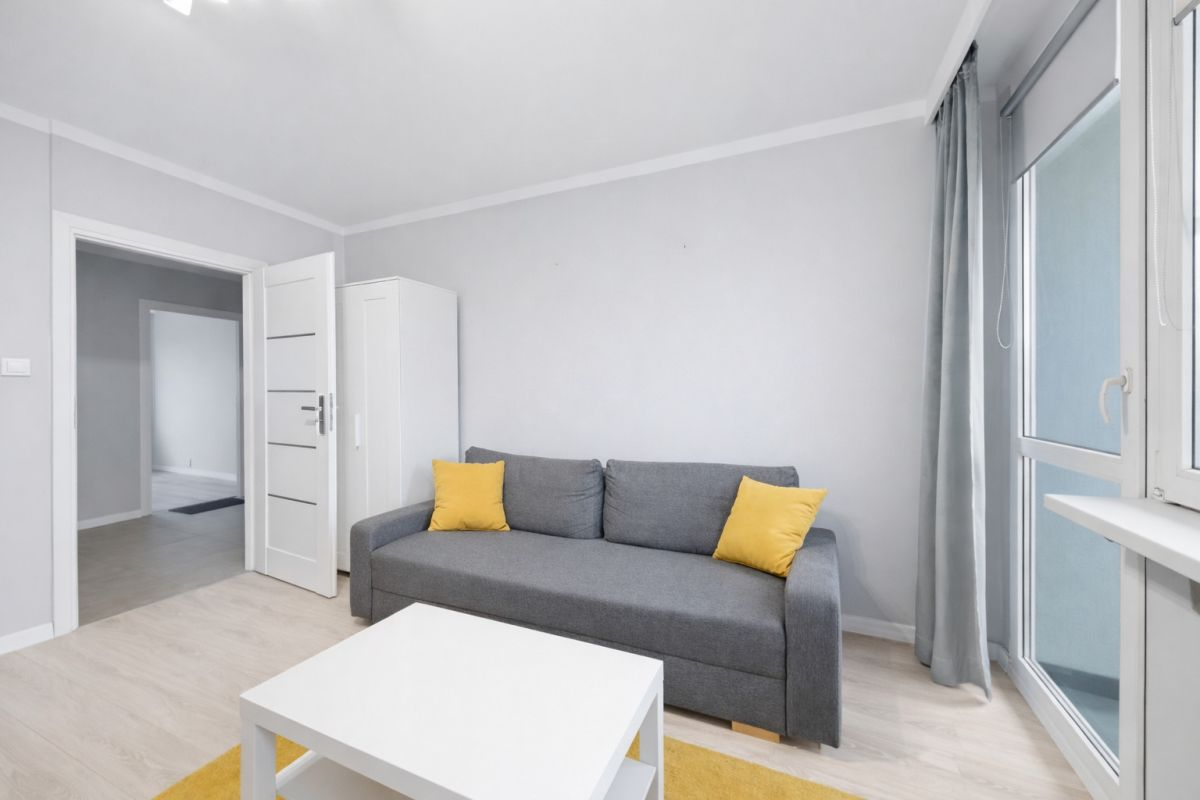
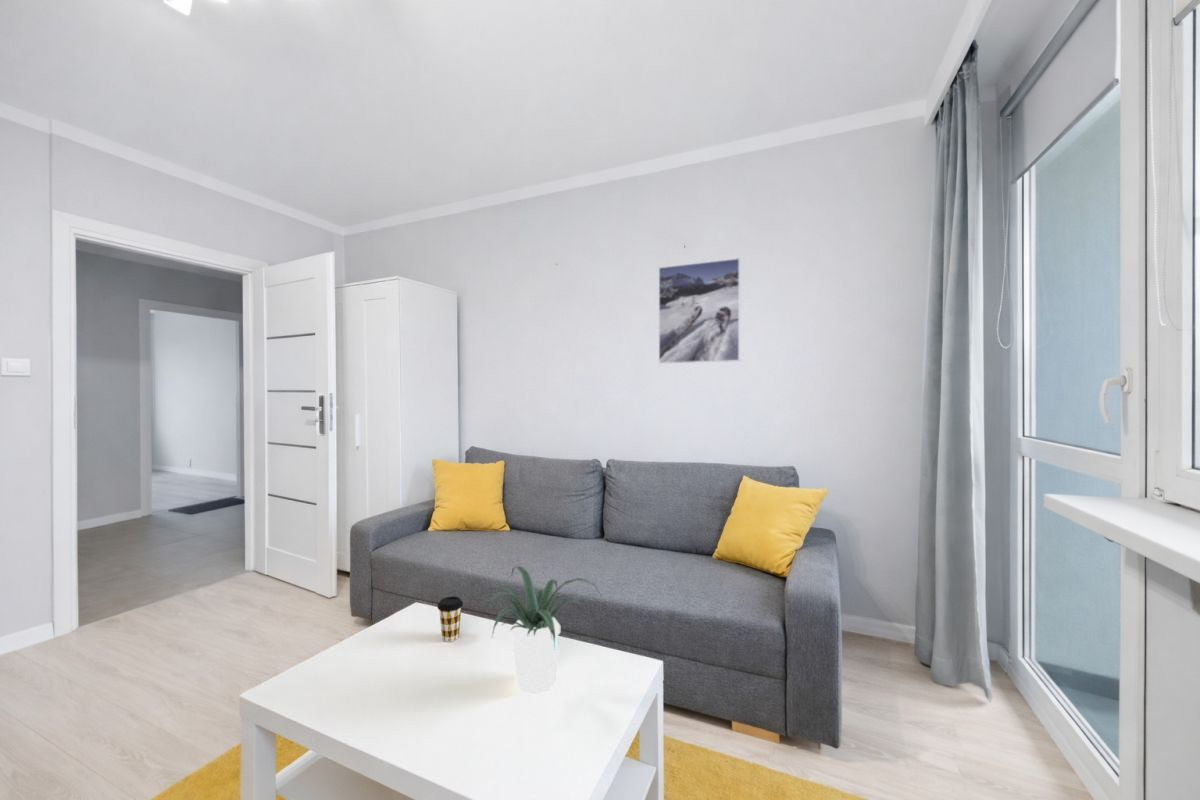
+ coffee cup (450, 619)
+ potted plant (539, 630)
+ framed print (698, 312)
